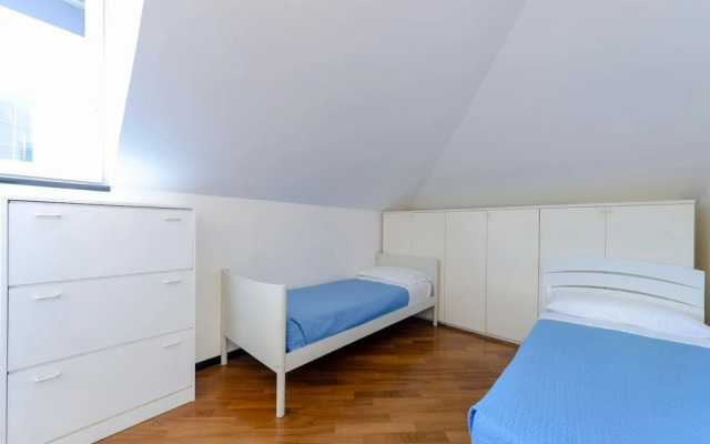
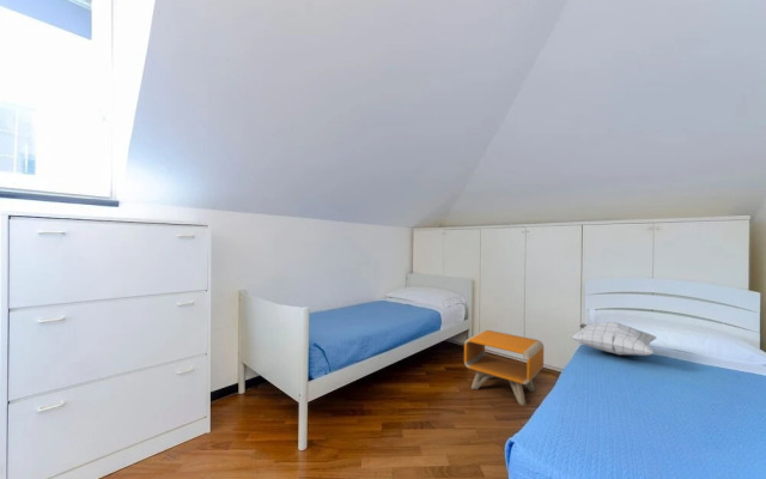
+ nightstand (503, 364)
+ pillow (612, 336)
